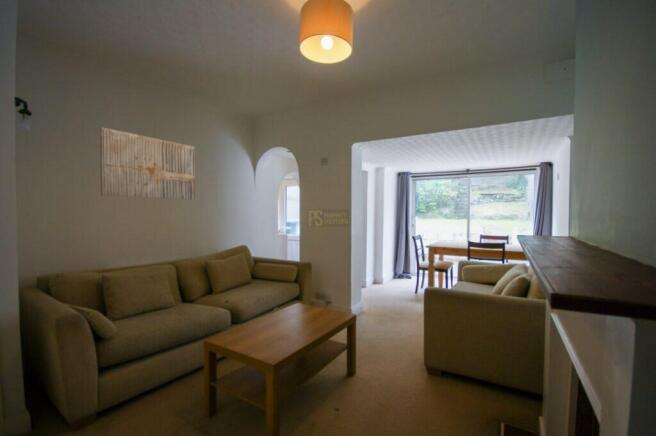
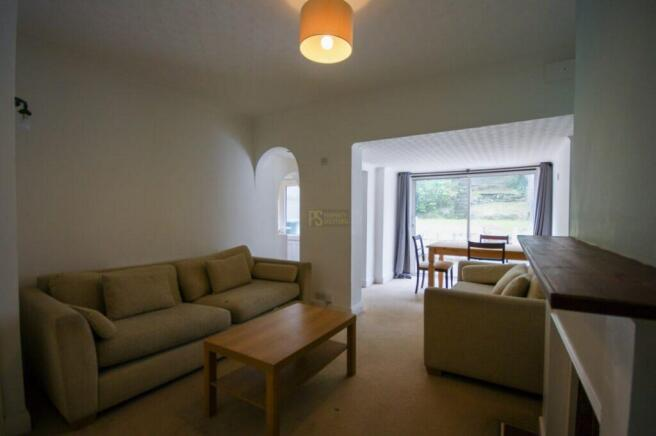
- wall art (153, 168)
